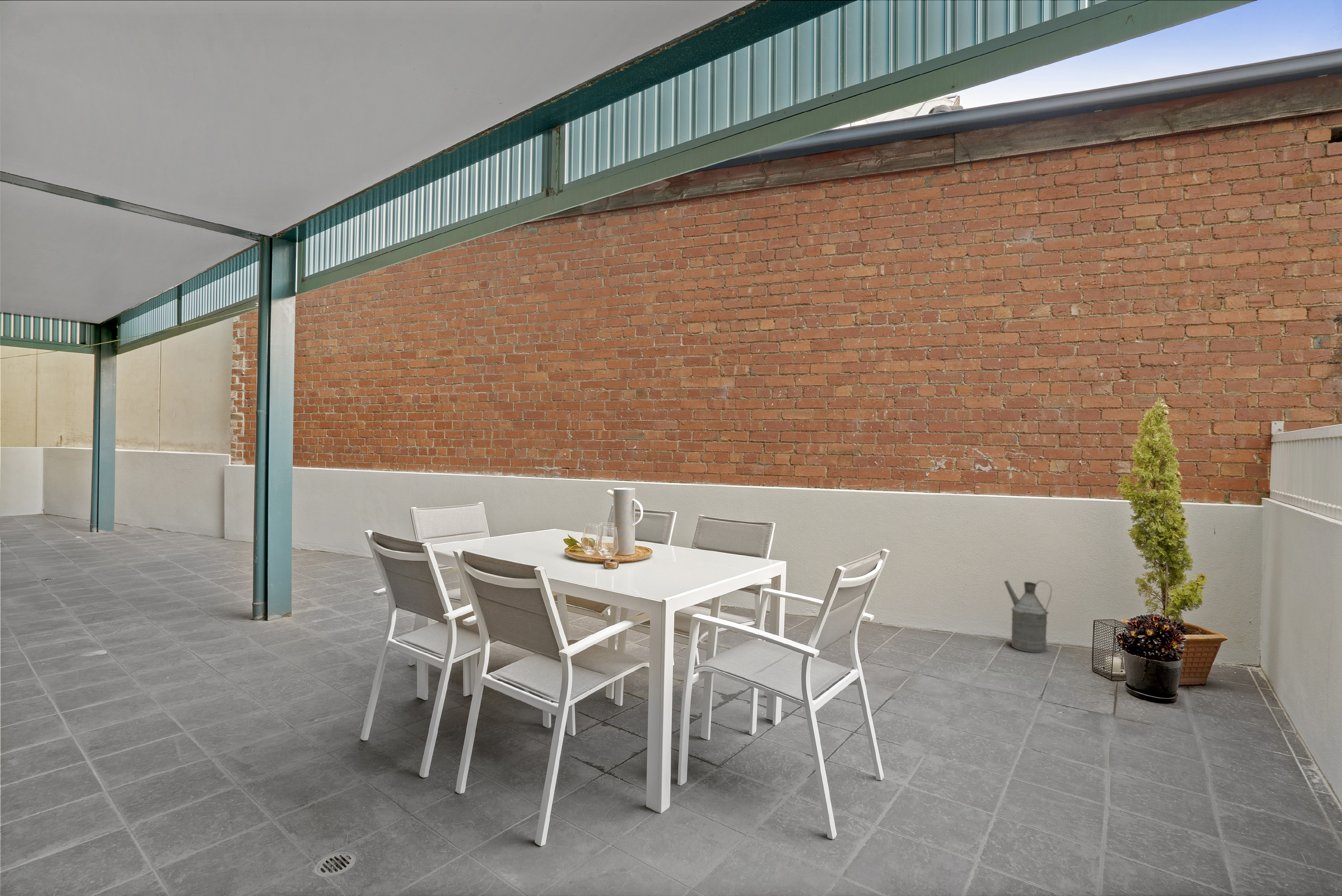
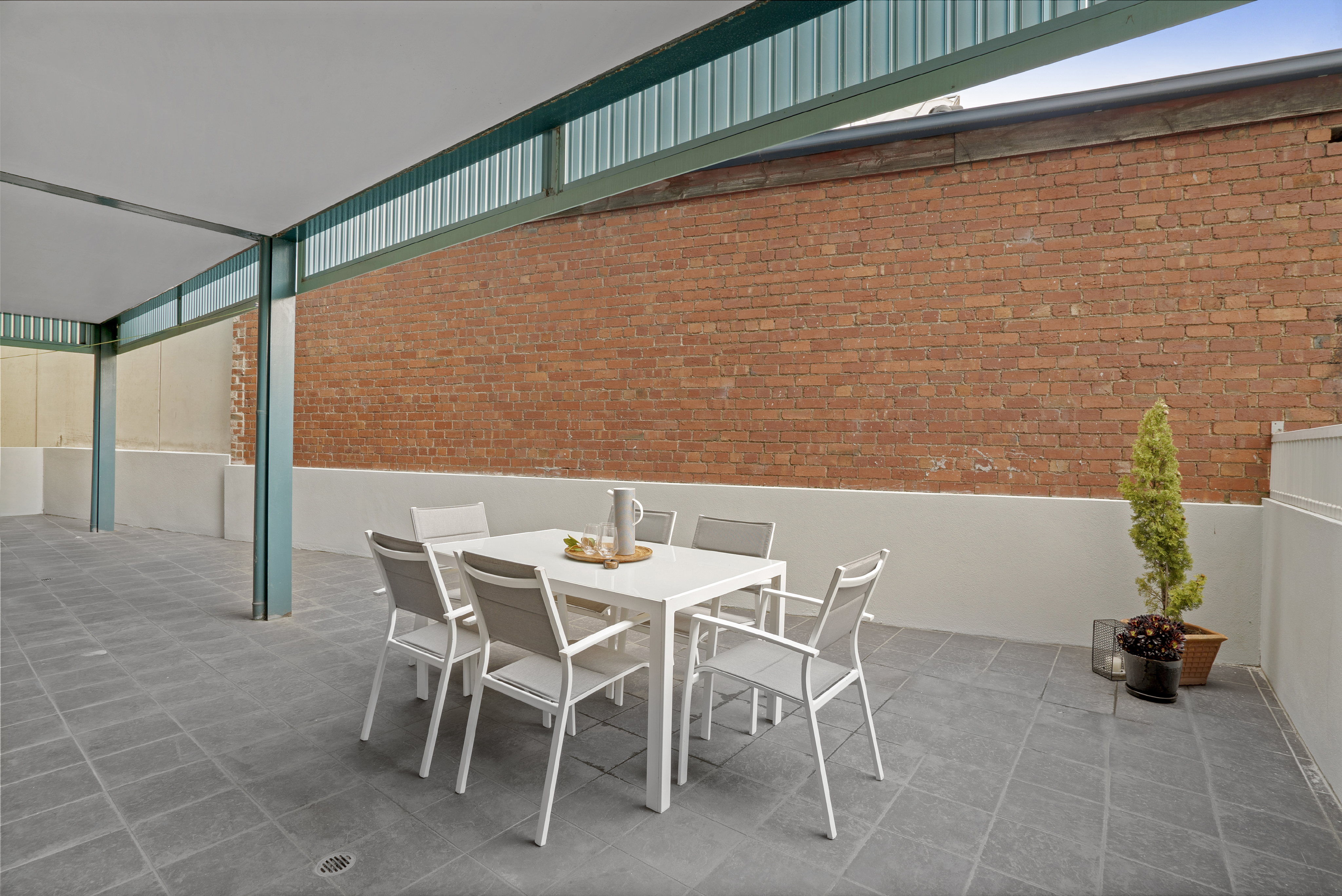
- watering can (1026, 613)
